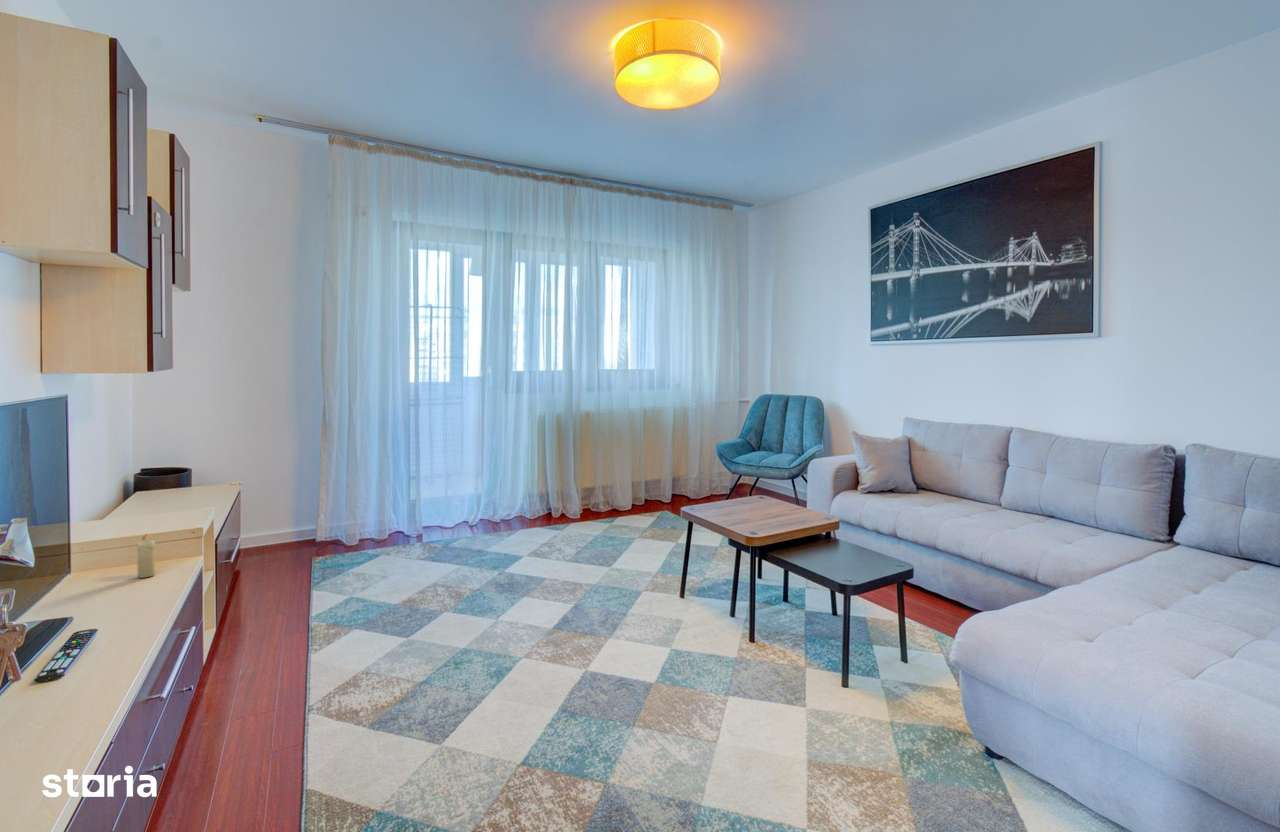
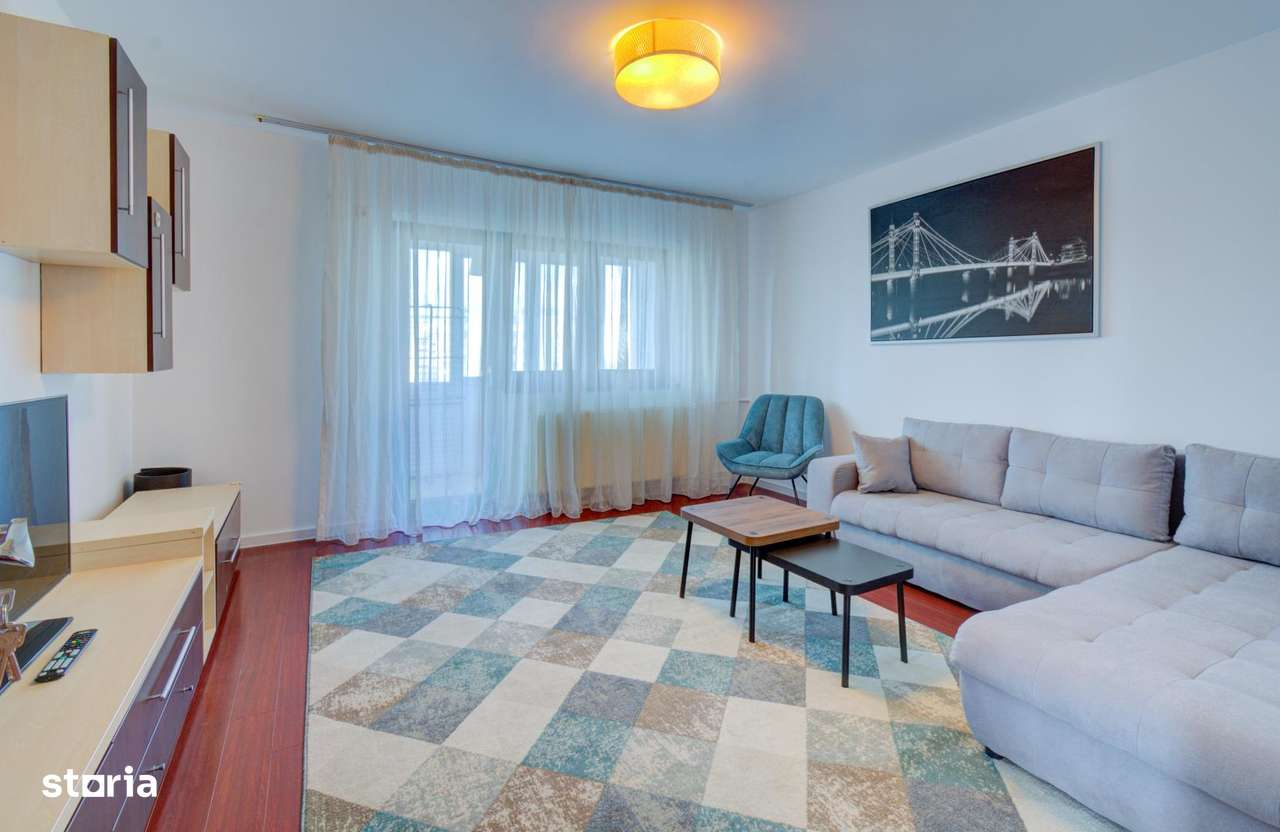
- candle (146, 554)
